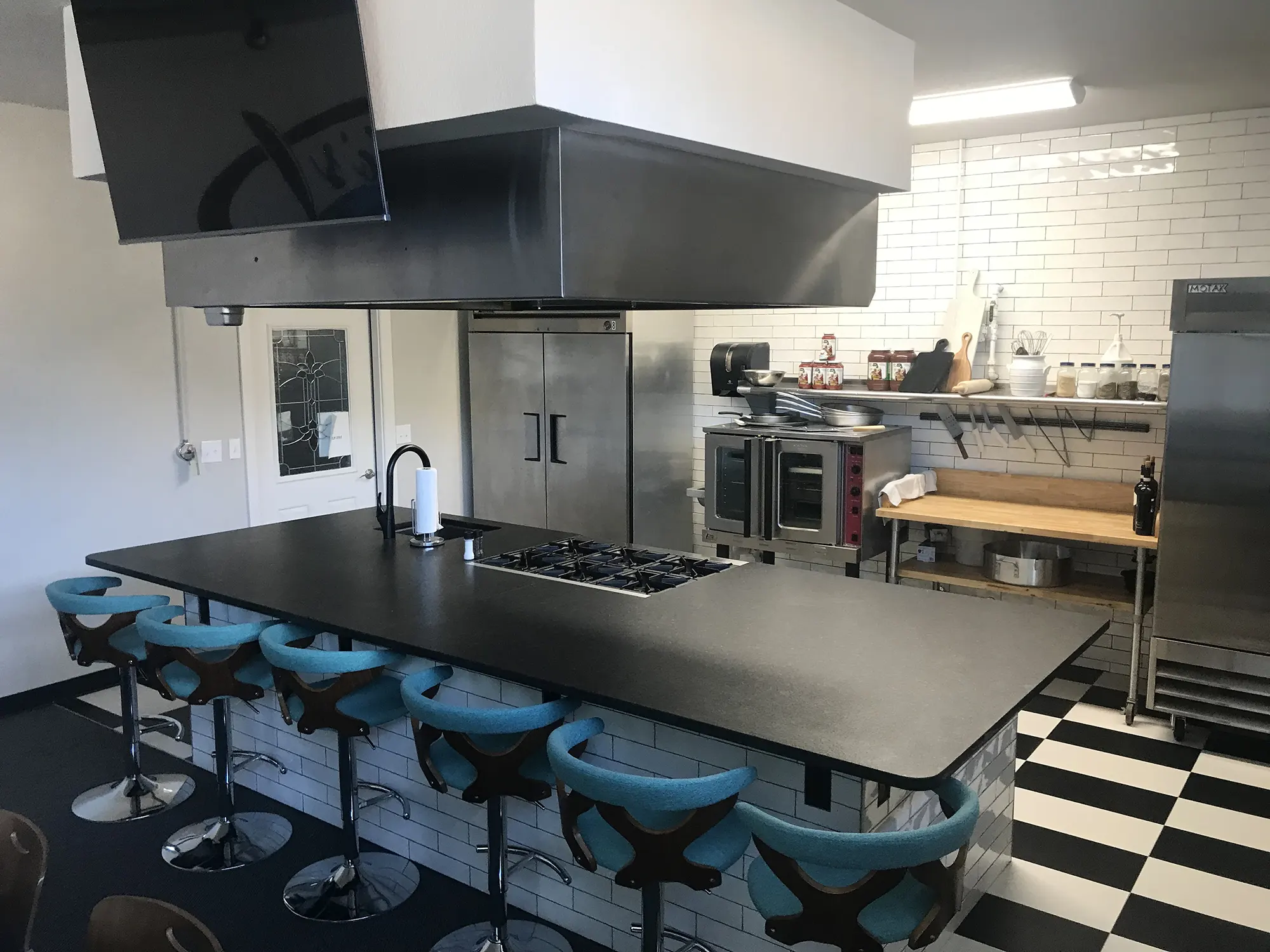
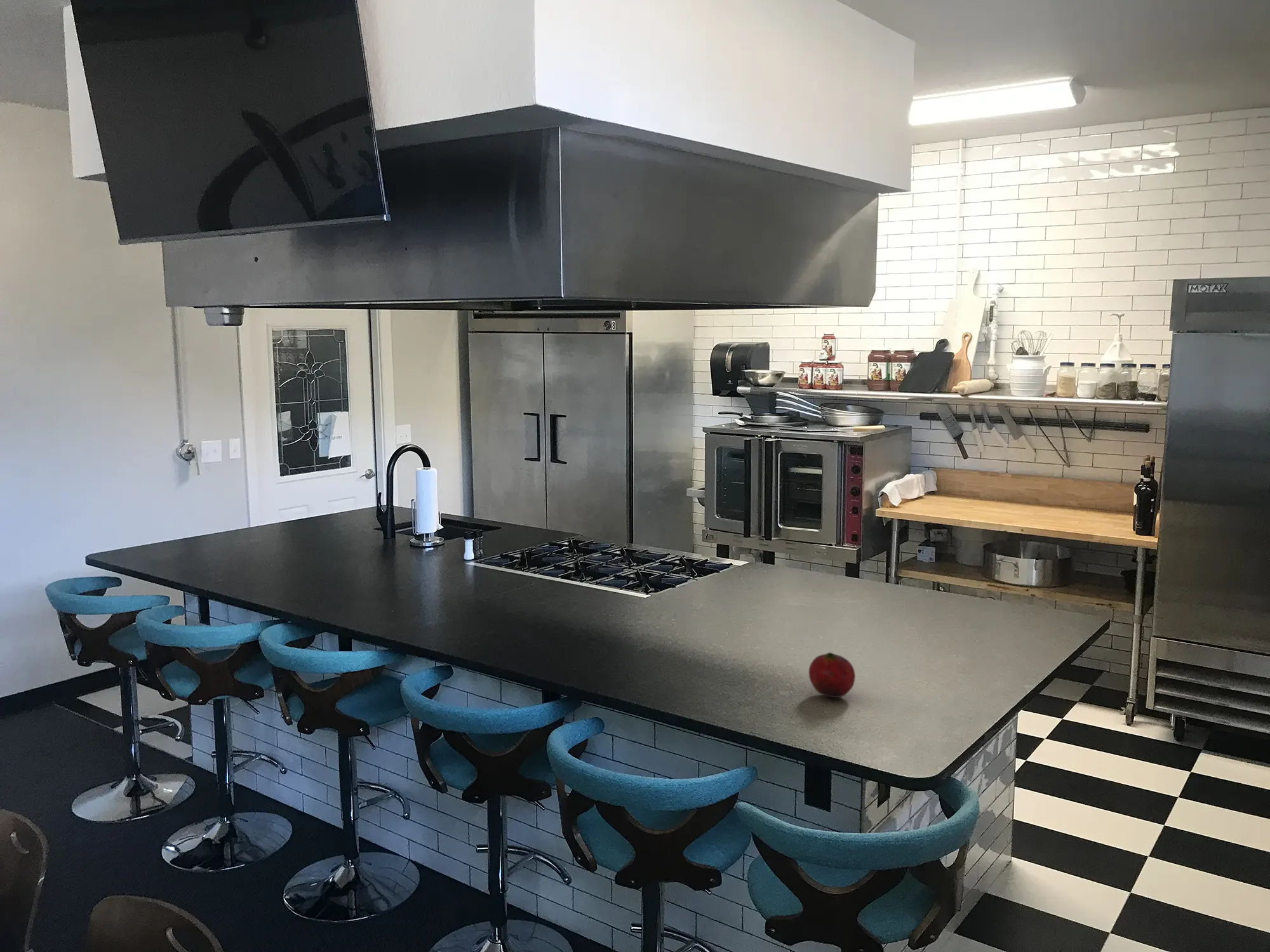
+ fruit (832, 673)
